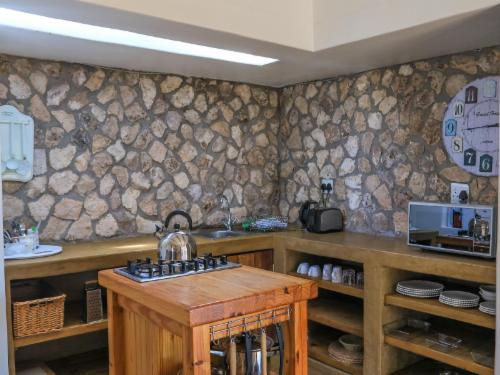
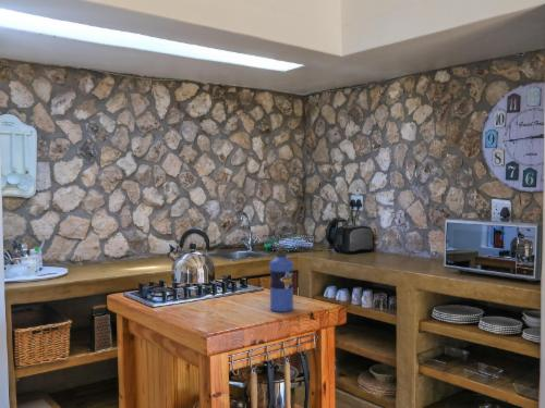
+ water bottle (281, 277)
